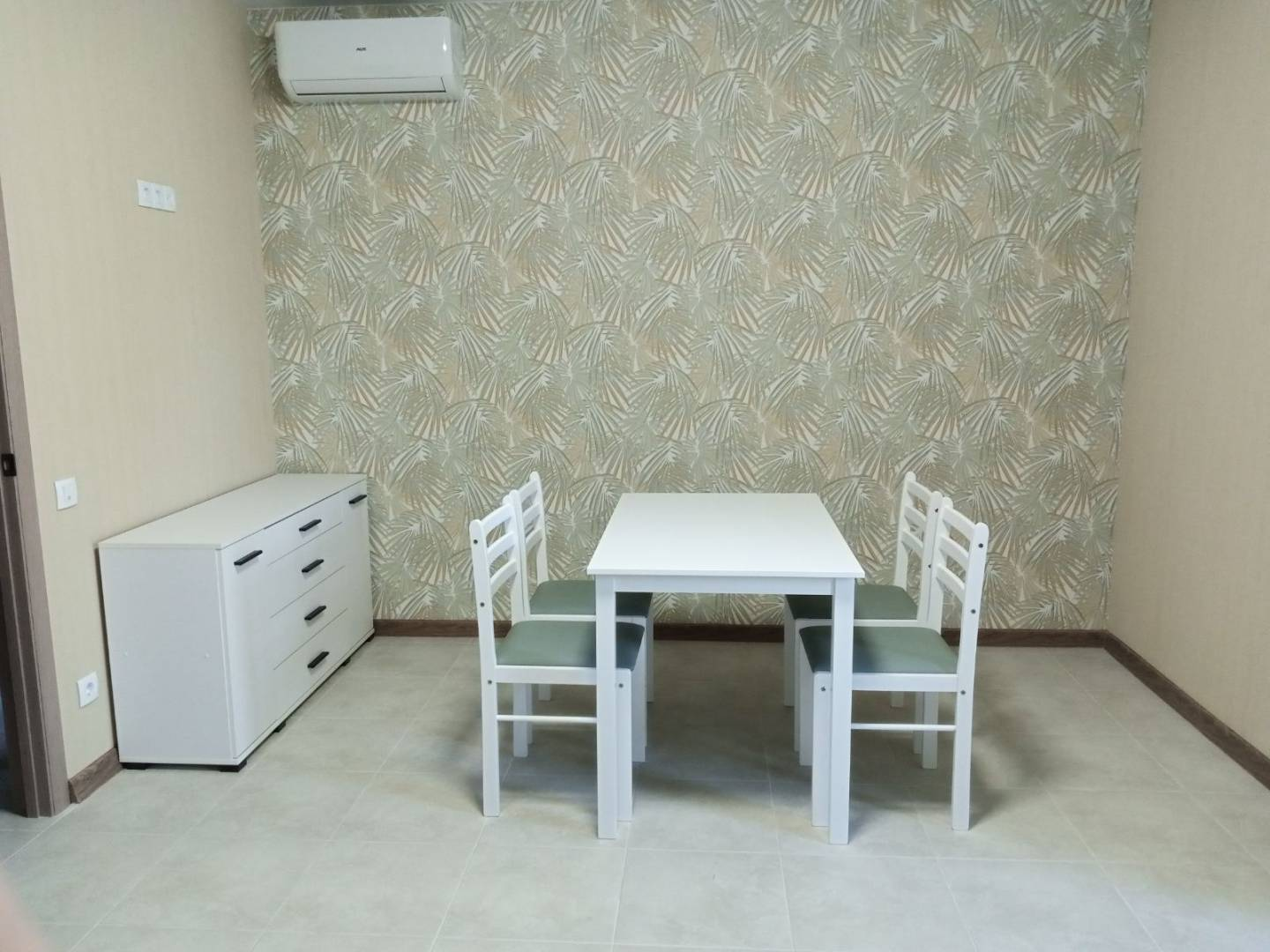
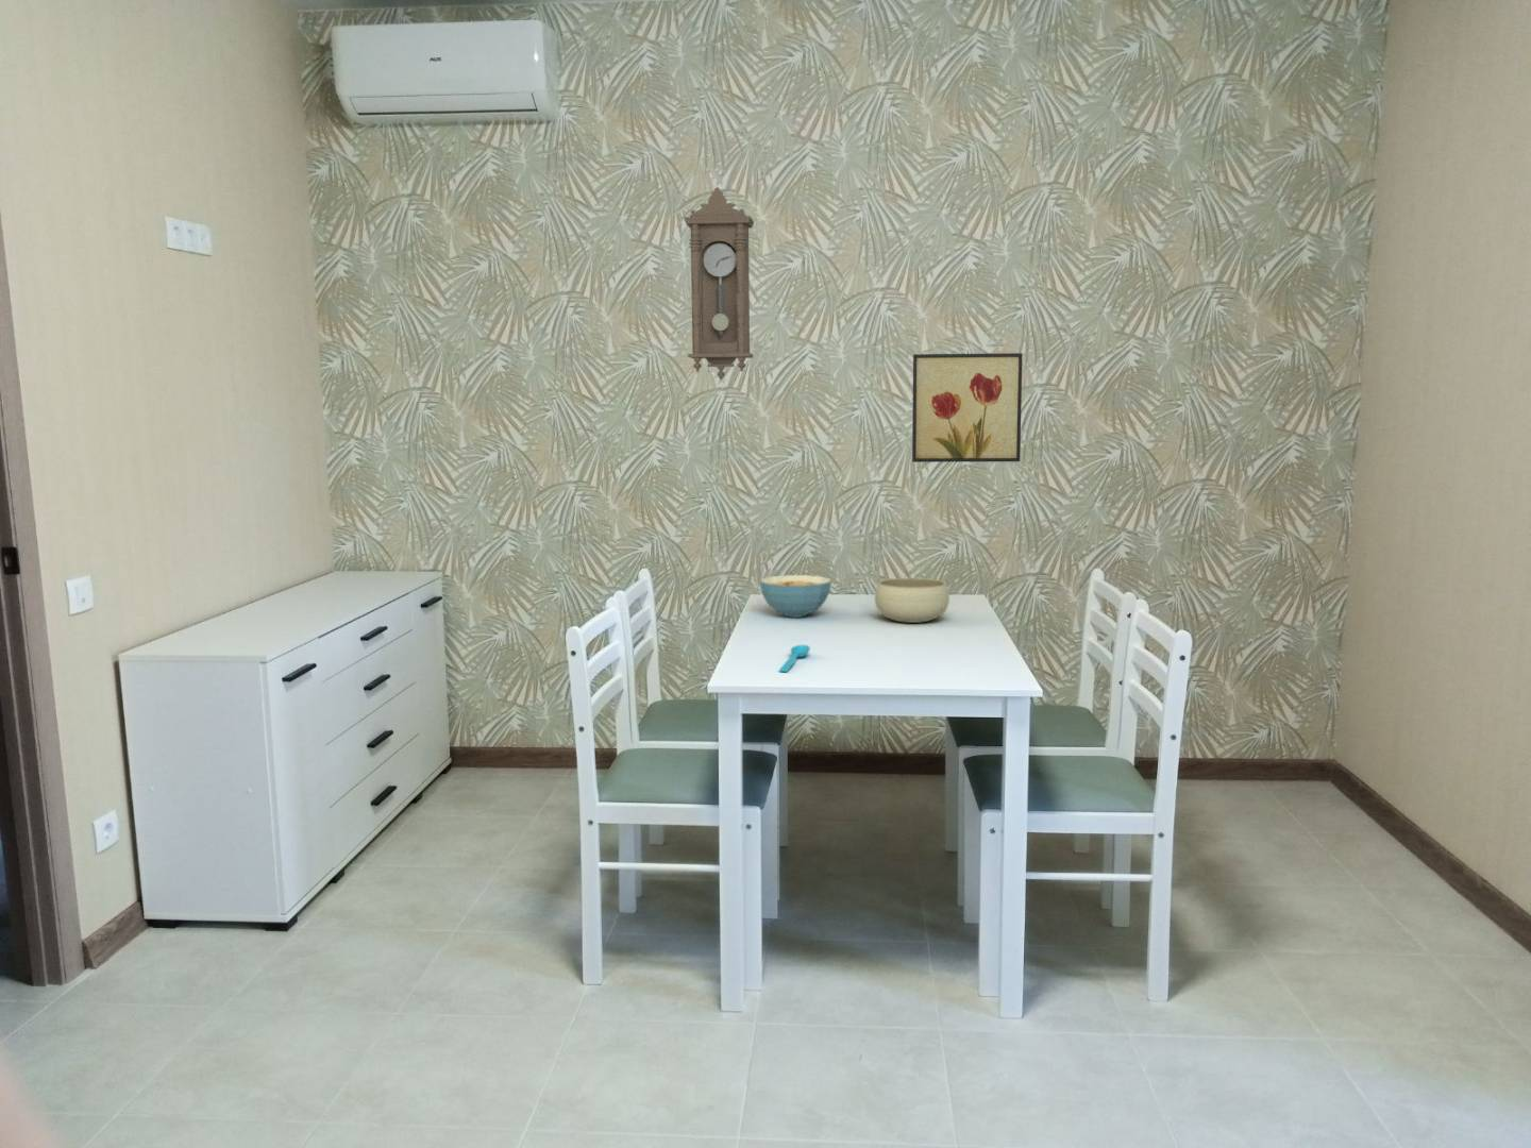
+ wall art (967, 408)
+ spoon (793, 657)
+ bowl (911, 601)
+ pendulum clock (720, 286)
+ cereal bowl (796, 597)
